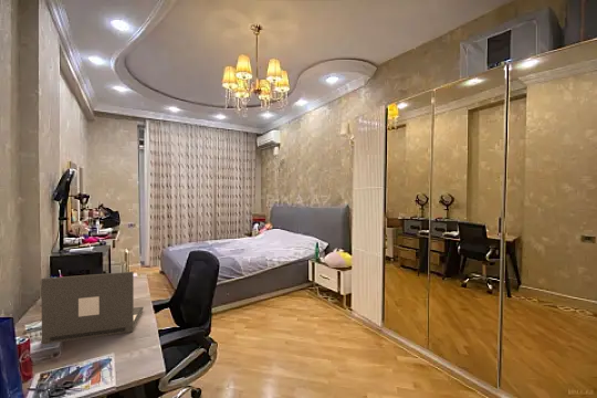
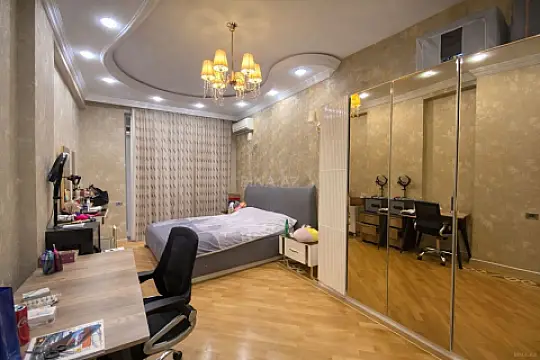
- laptop (98, 296)
